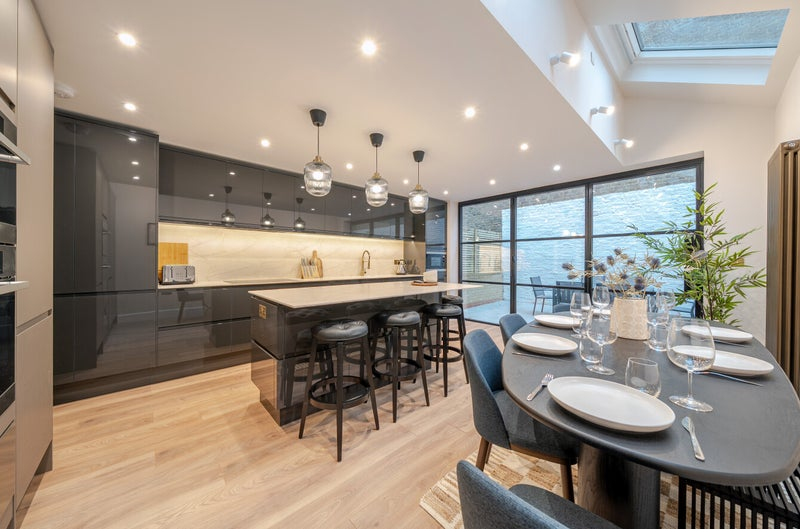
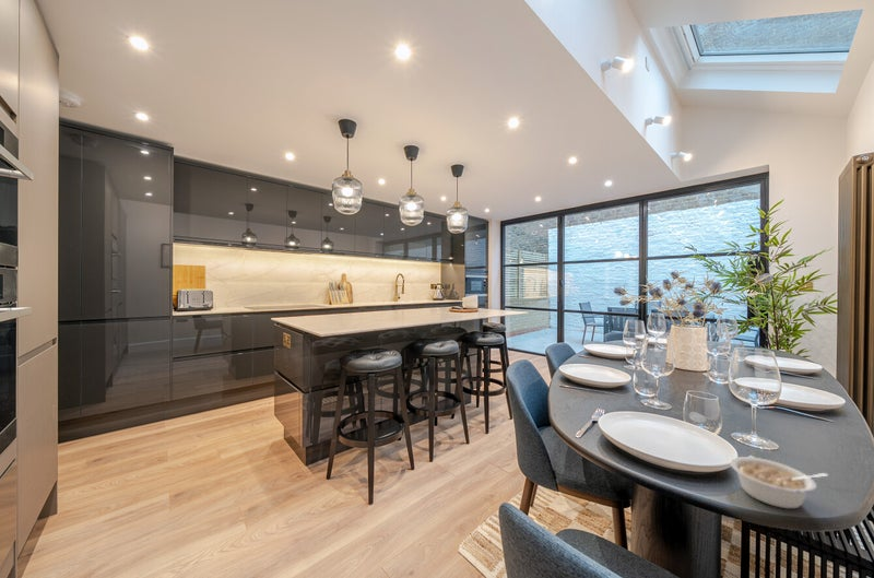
+ legume (771, 481)
